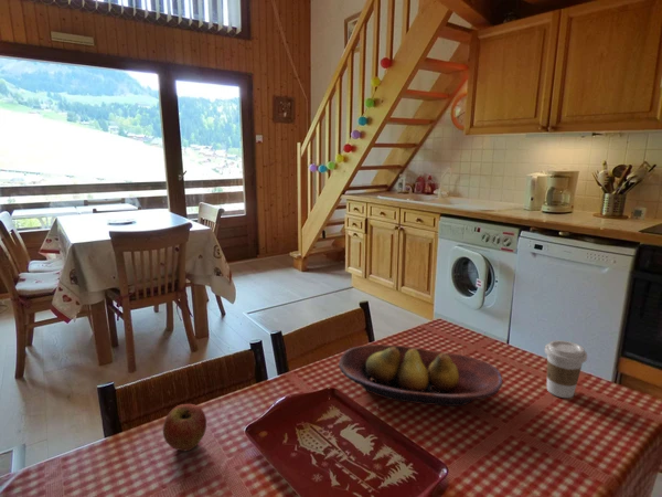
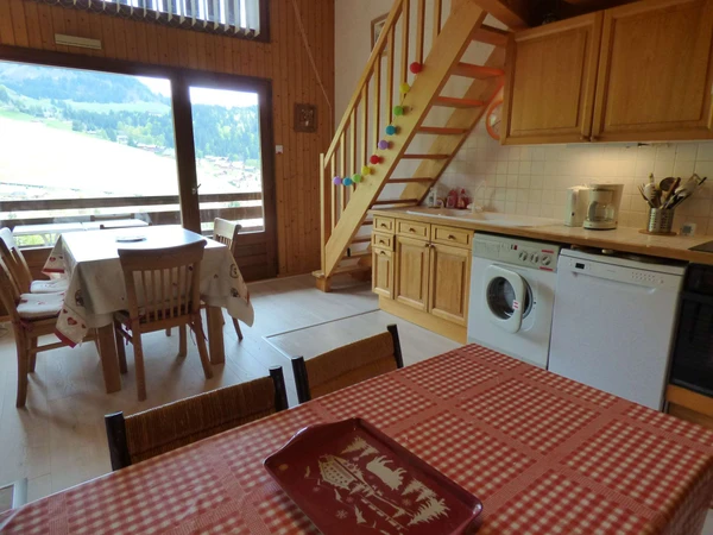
- coffee cup (563, 369)
- apple (184, 425)
- fruit bowl (417, 369)
